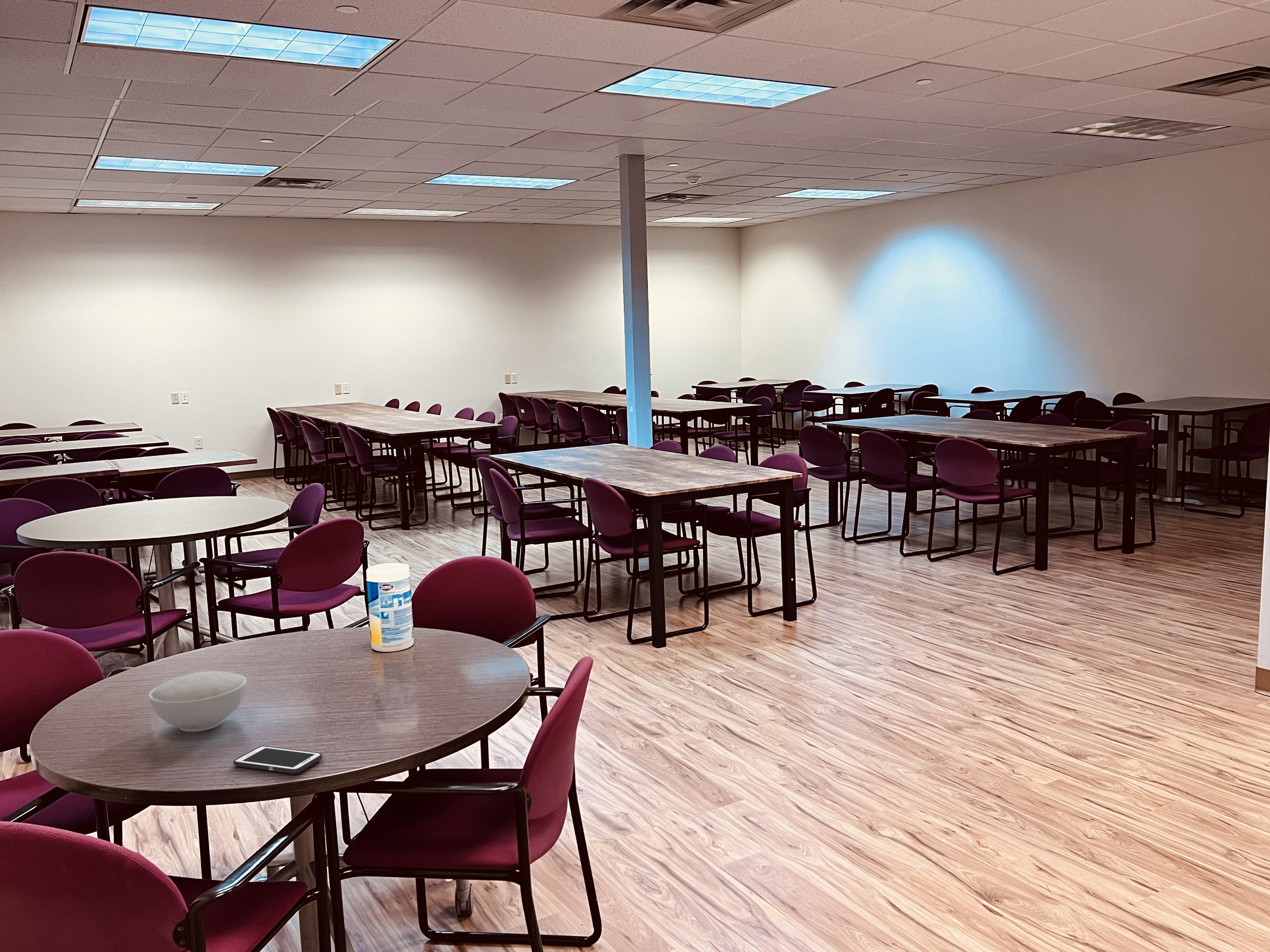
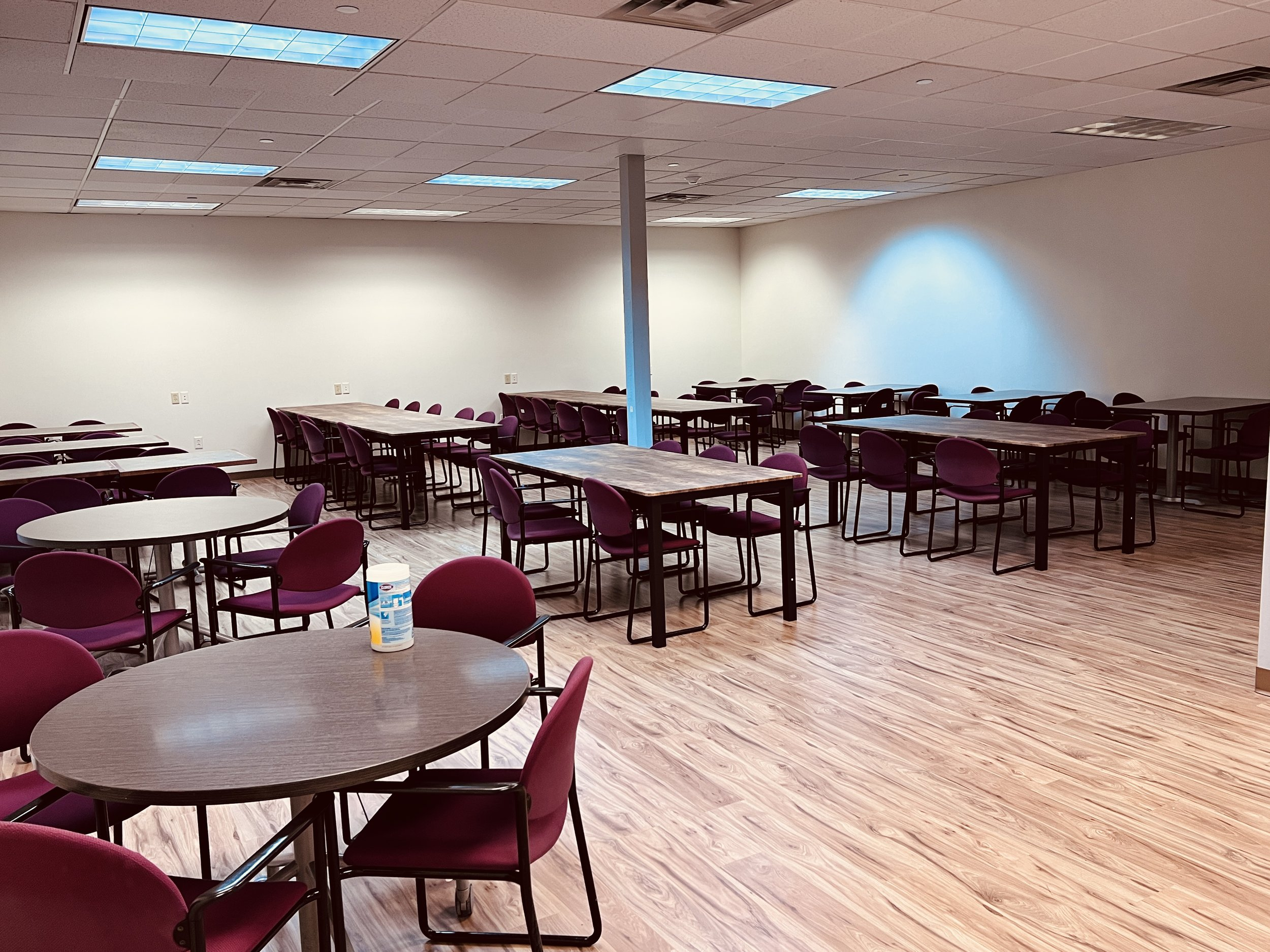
- bowl (200, 701)
- cell phone (278, 760)
